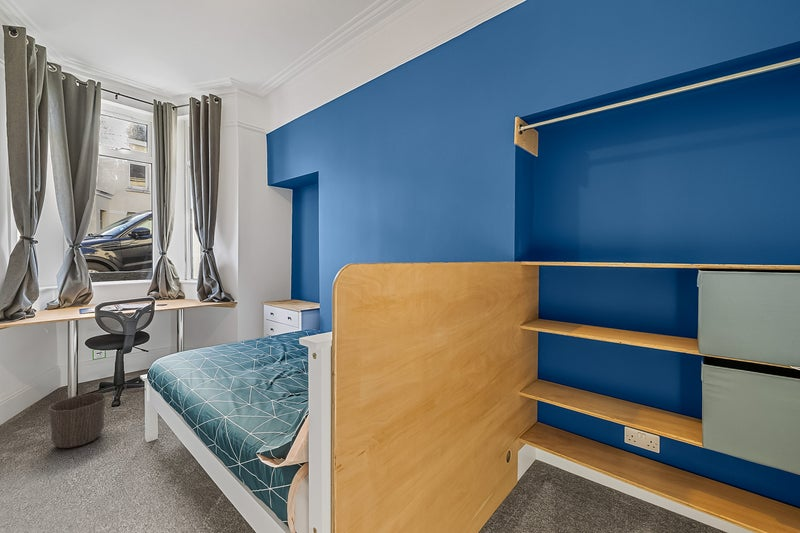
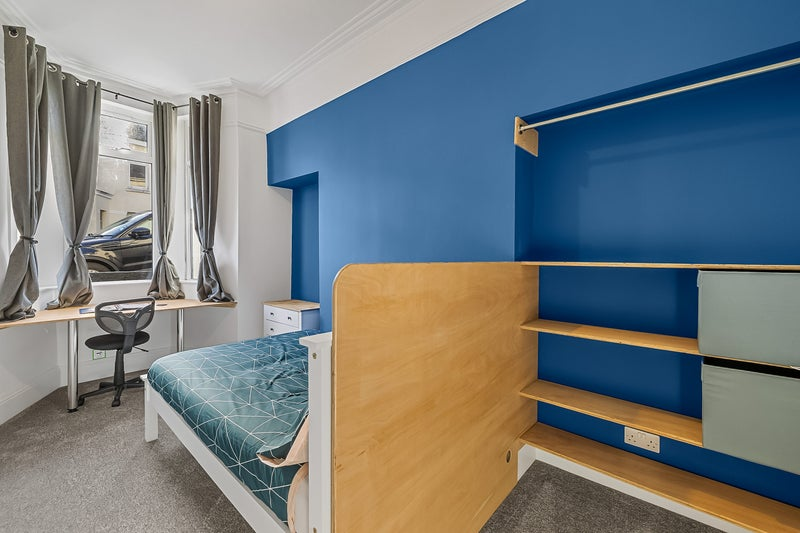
- waste basket (78, 420)
